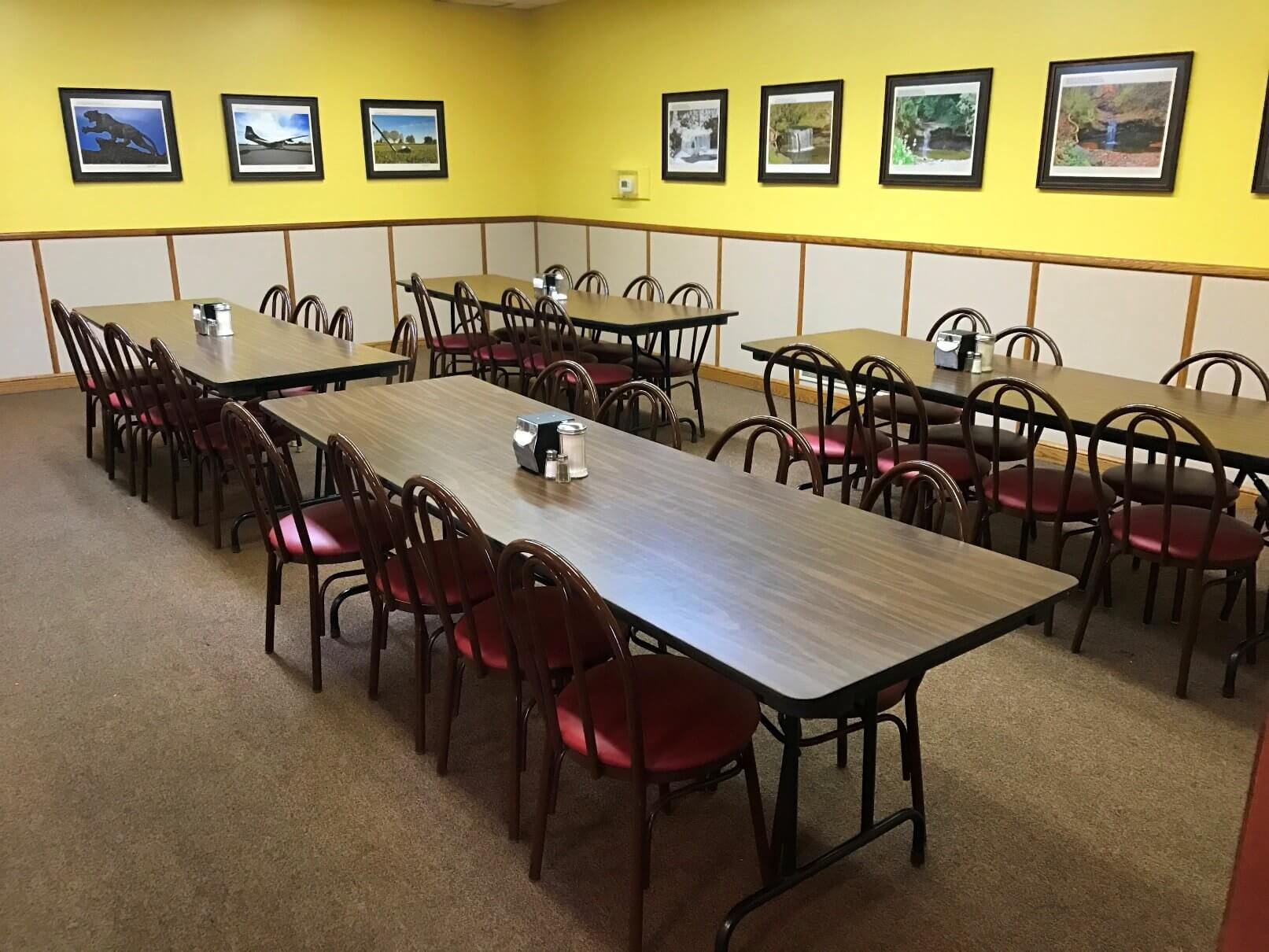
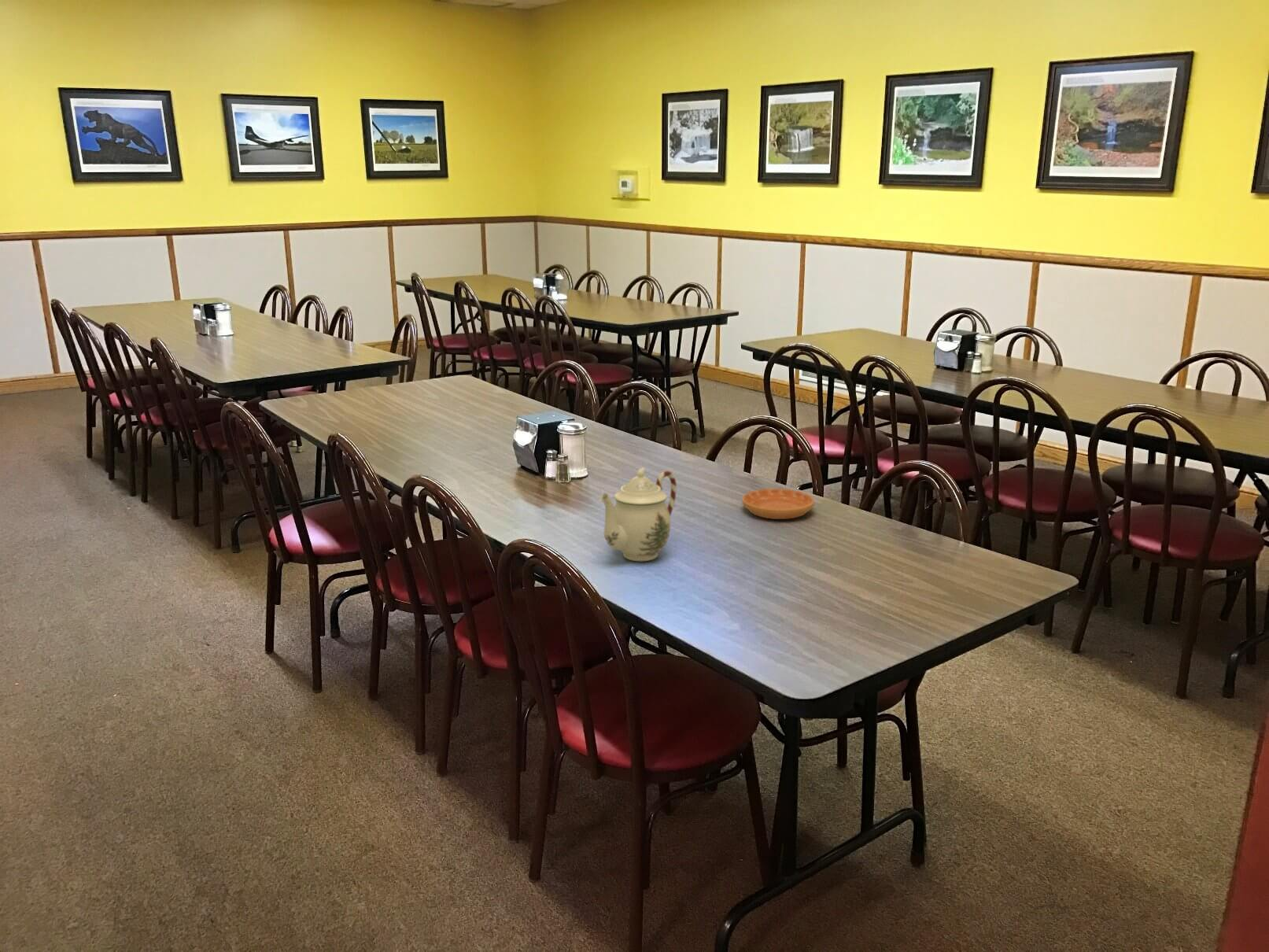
+ teapot (639, 512)
+ saucer (777, 504)
